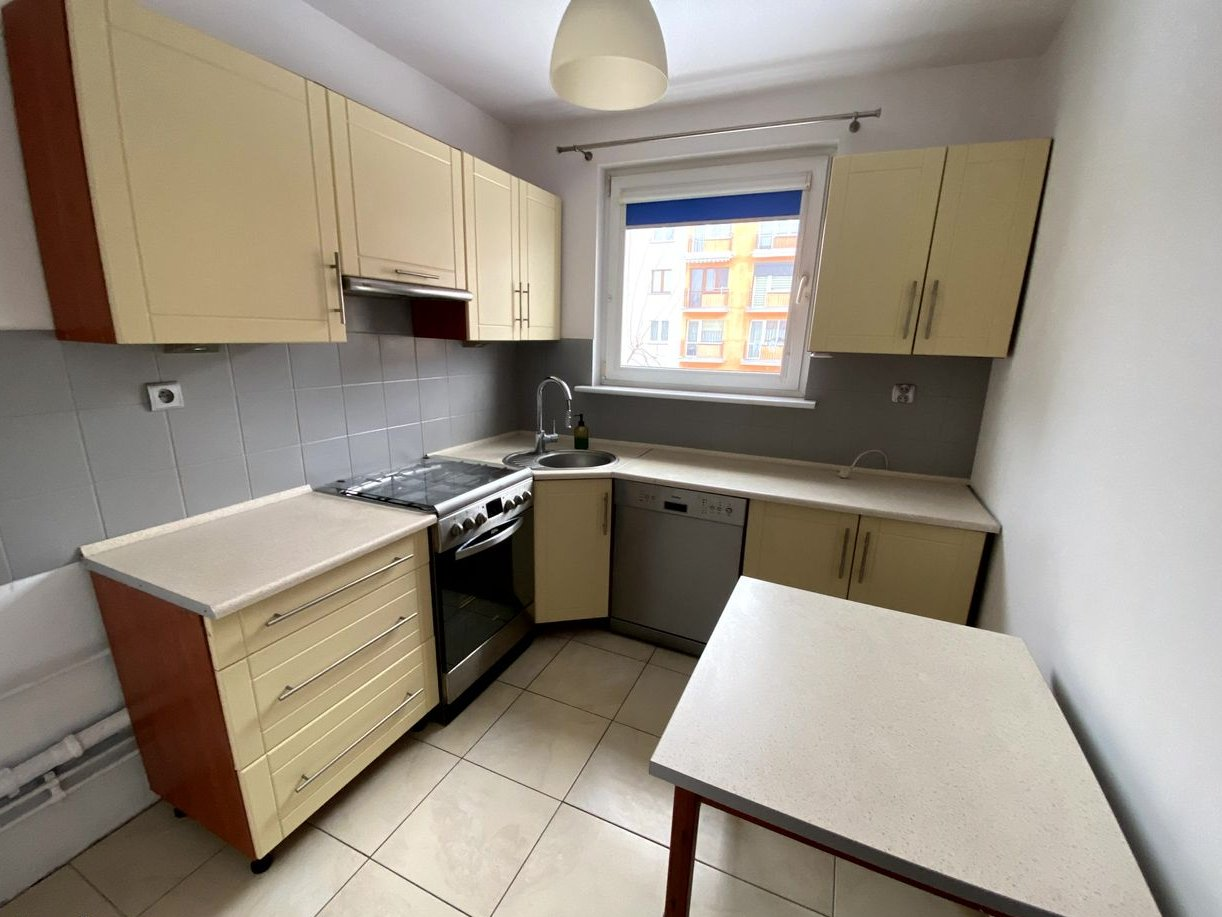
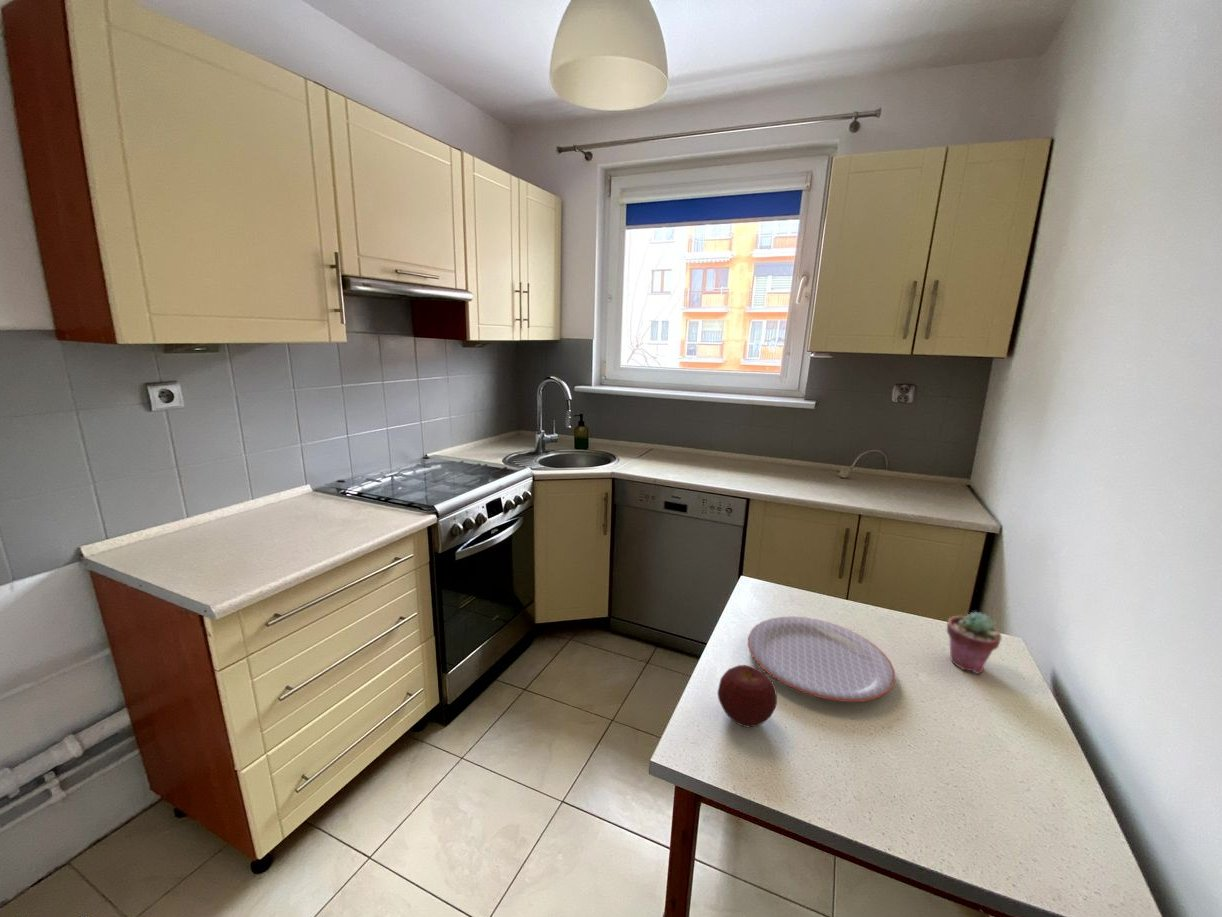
+ potted succulent (972, 638)
+ apple (747, 694)
+ plate (817, 657)
